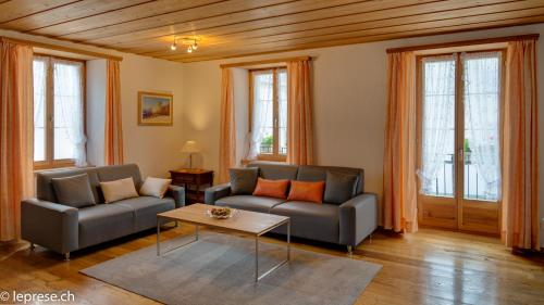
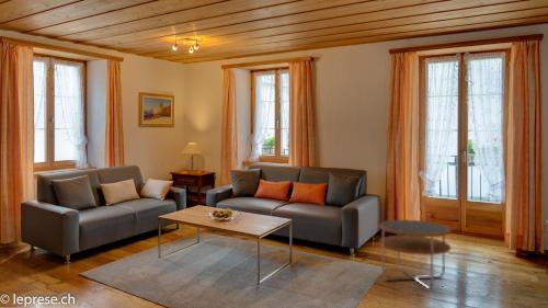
+ side table (413, 252)
